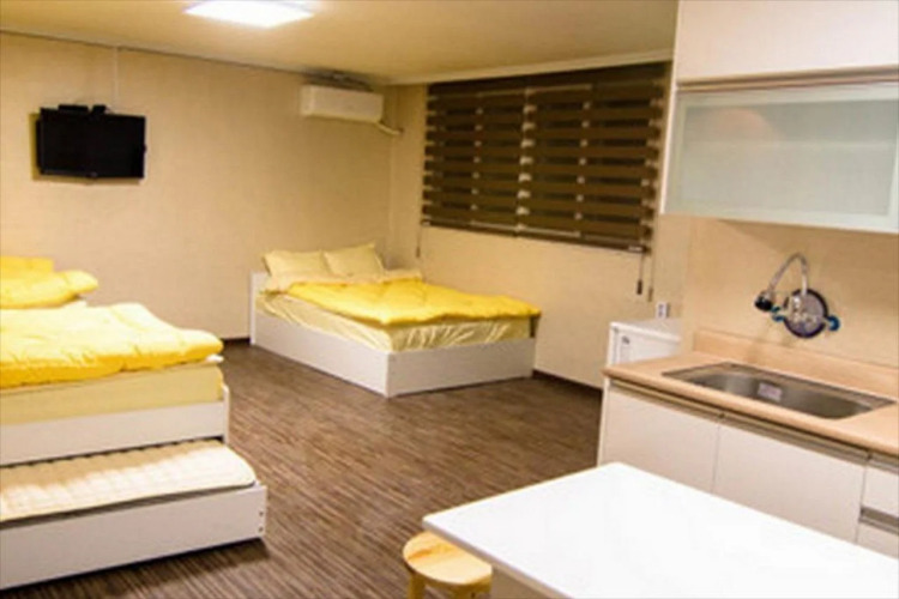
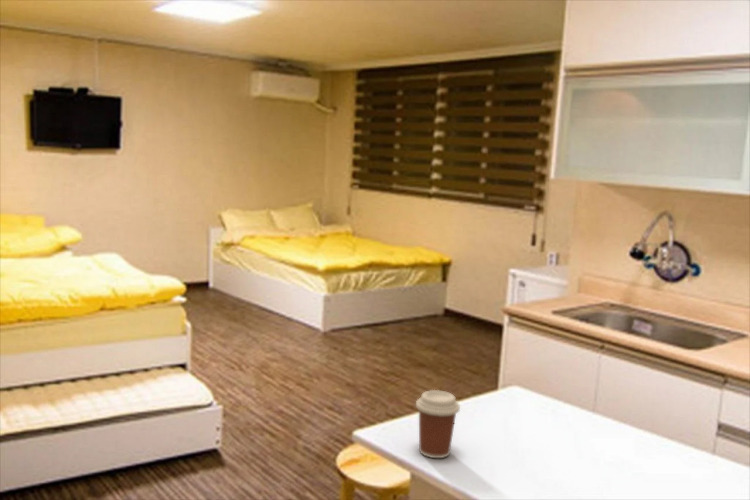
+ coffee cup (436, 423)
